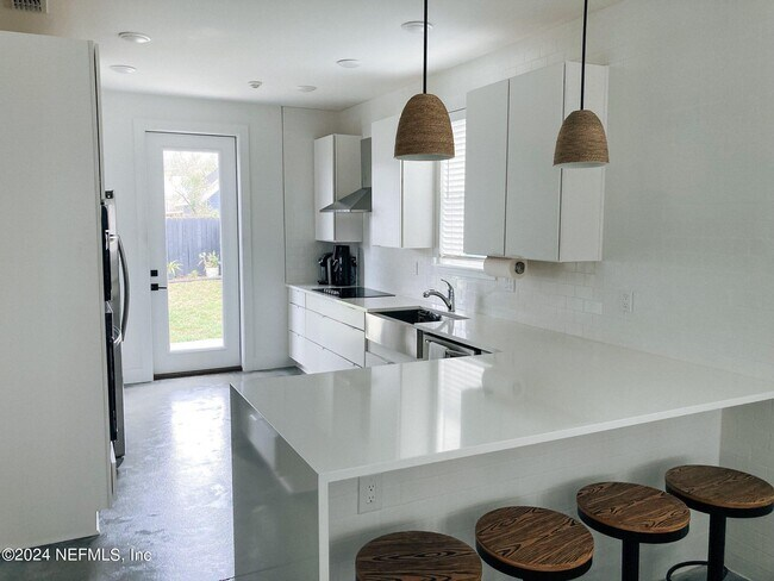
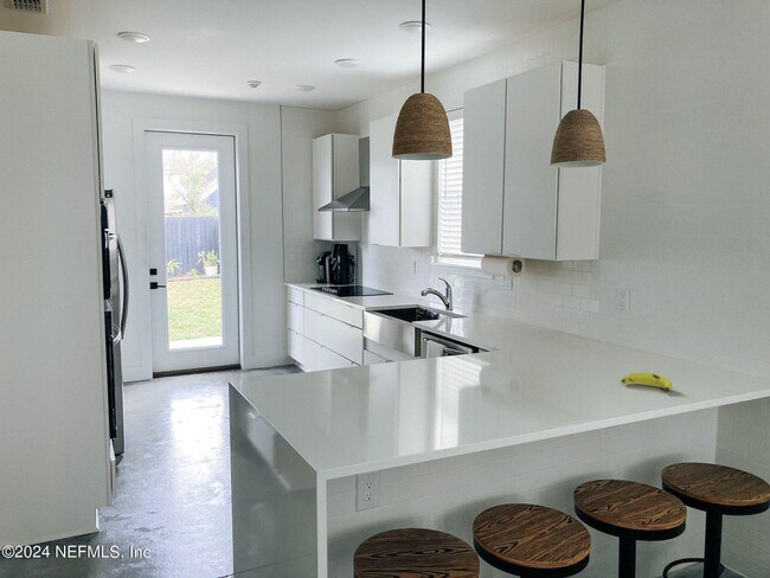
+ banana (646, 381)
